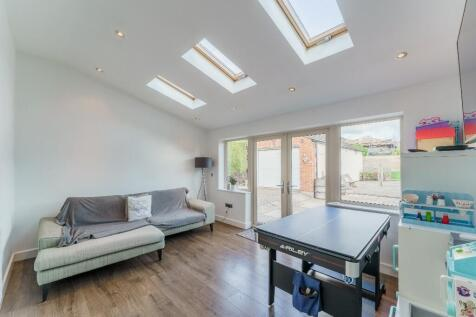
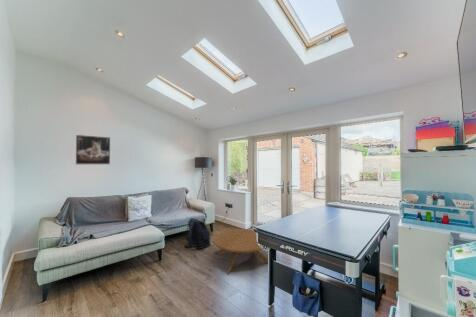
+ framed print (93, 150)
+ backpack (197, 231)
+ coffee table (242, 248)
